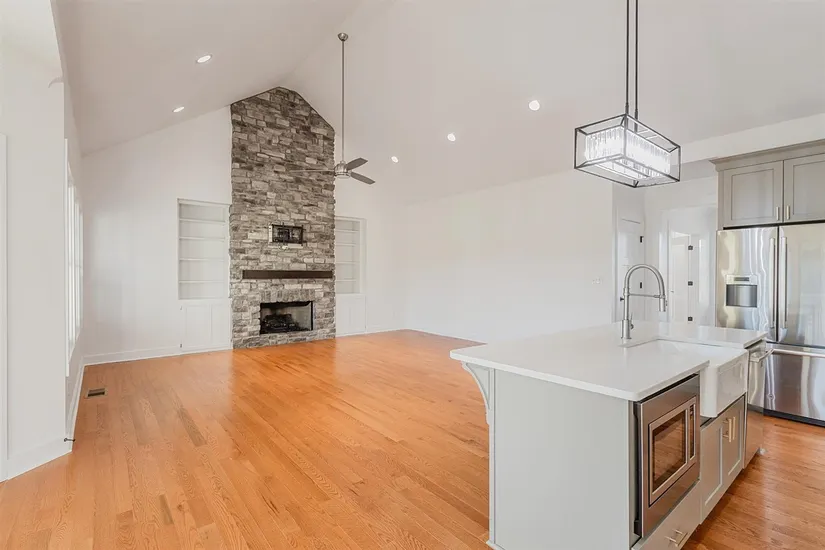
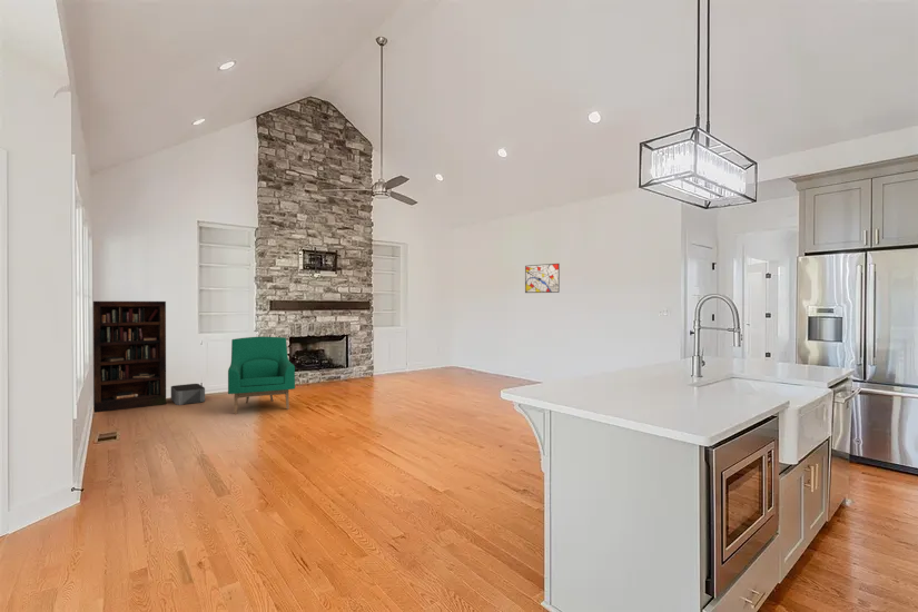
+ storage bin (187, 393)
+ armchair (260, 372)
+ wall art (541, 278)
+ bookcase (130, 353)
